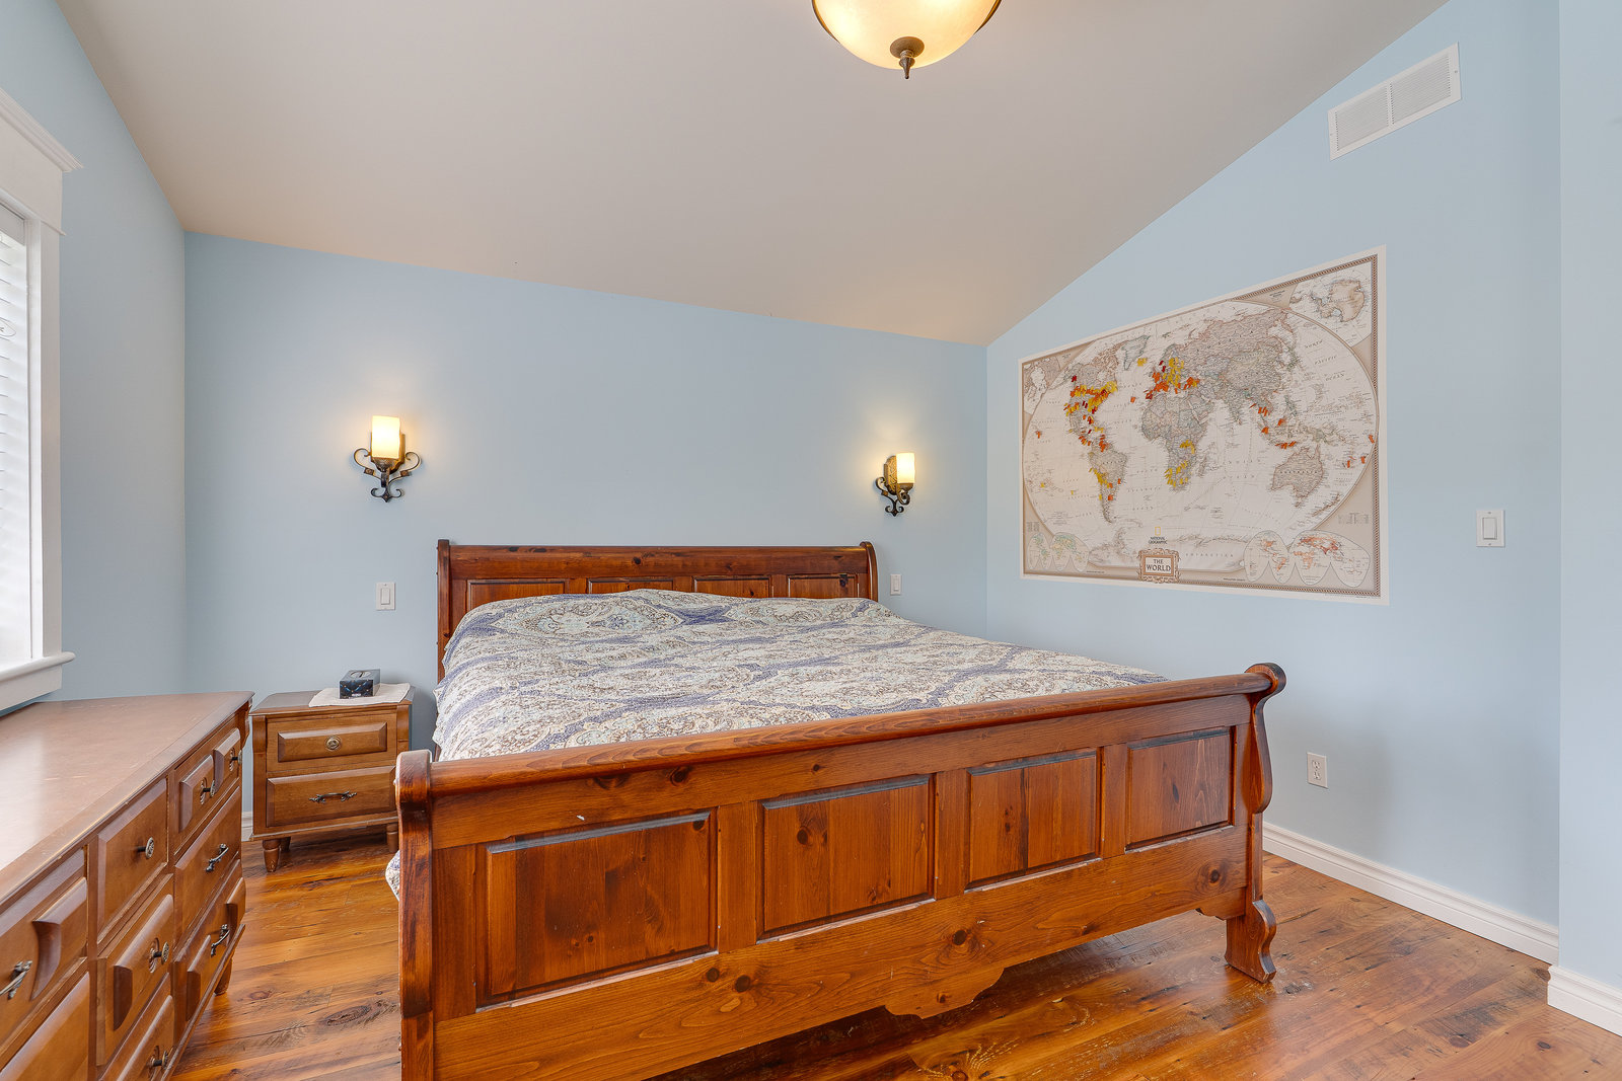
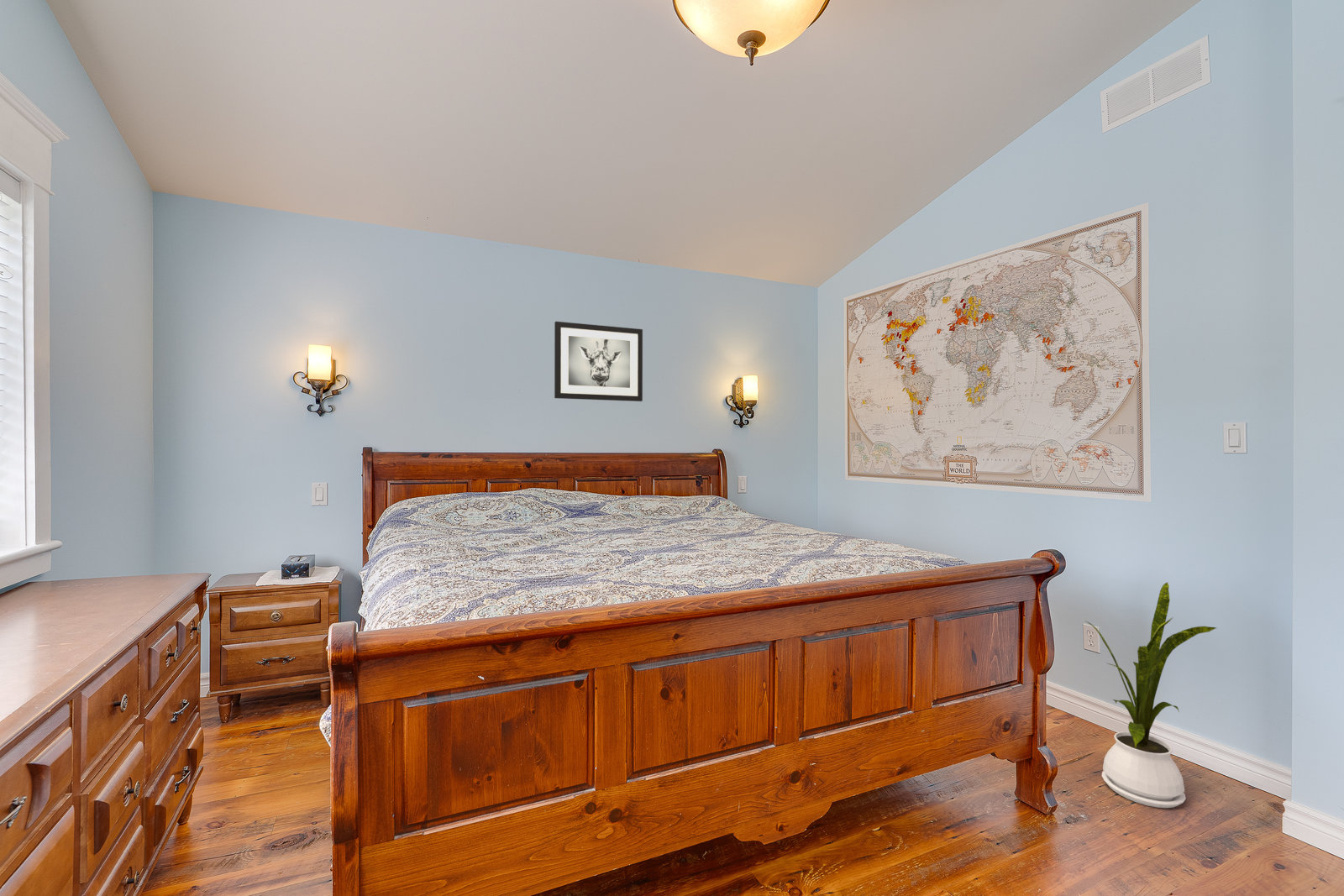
+ house plant (1148, 690)
+ wall art (600, 363)
